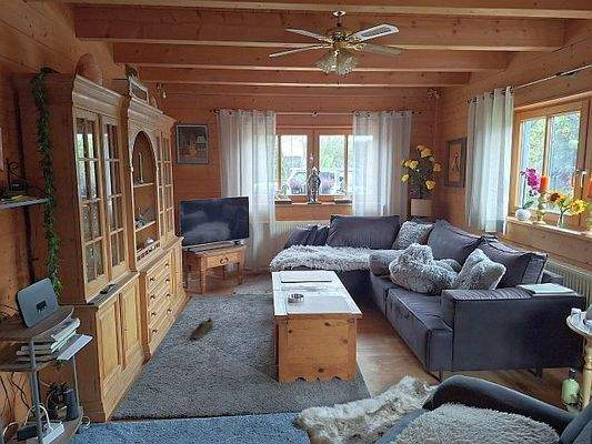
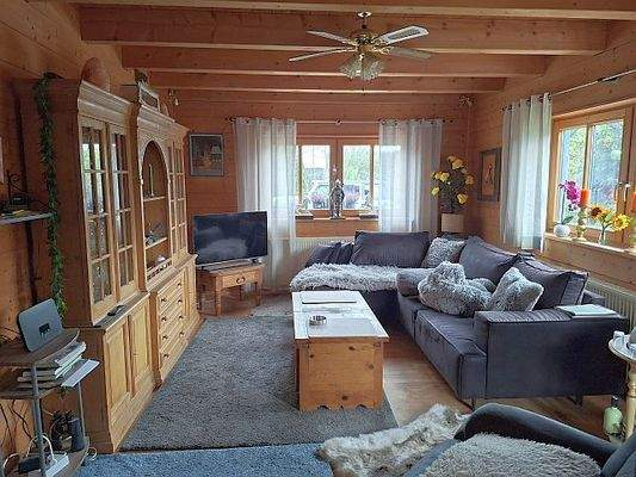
- sneaker (201, 327)
